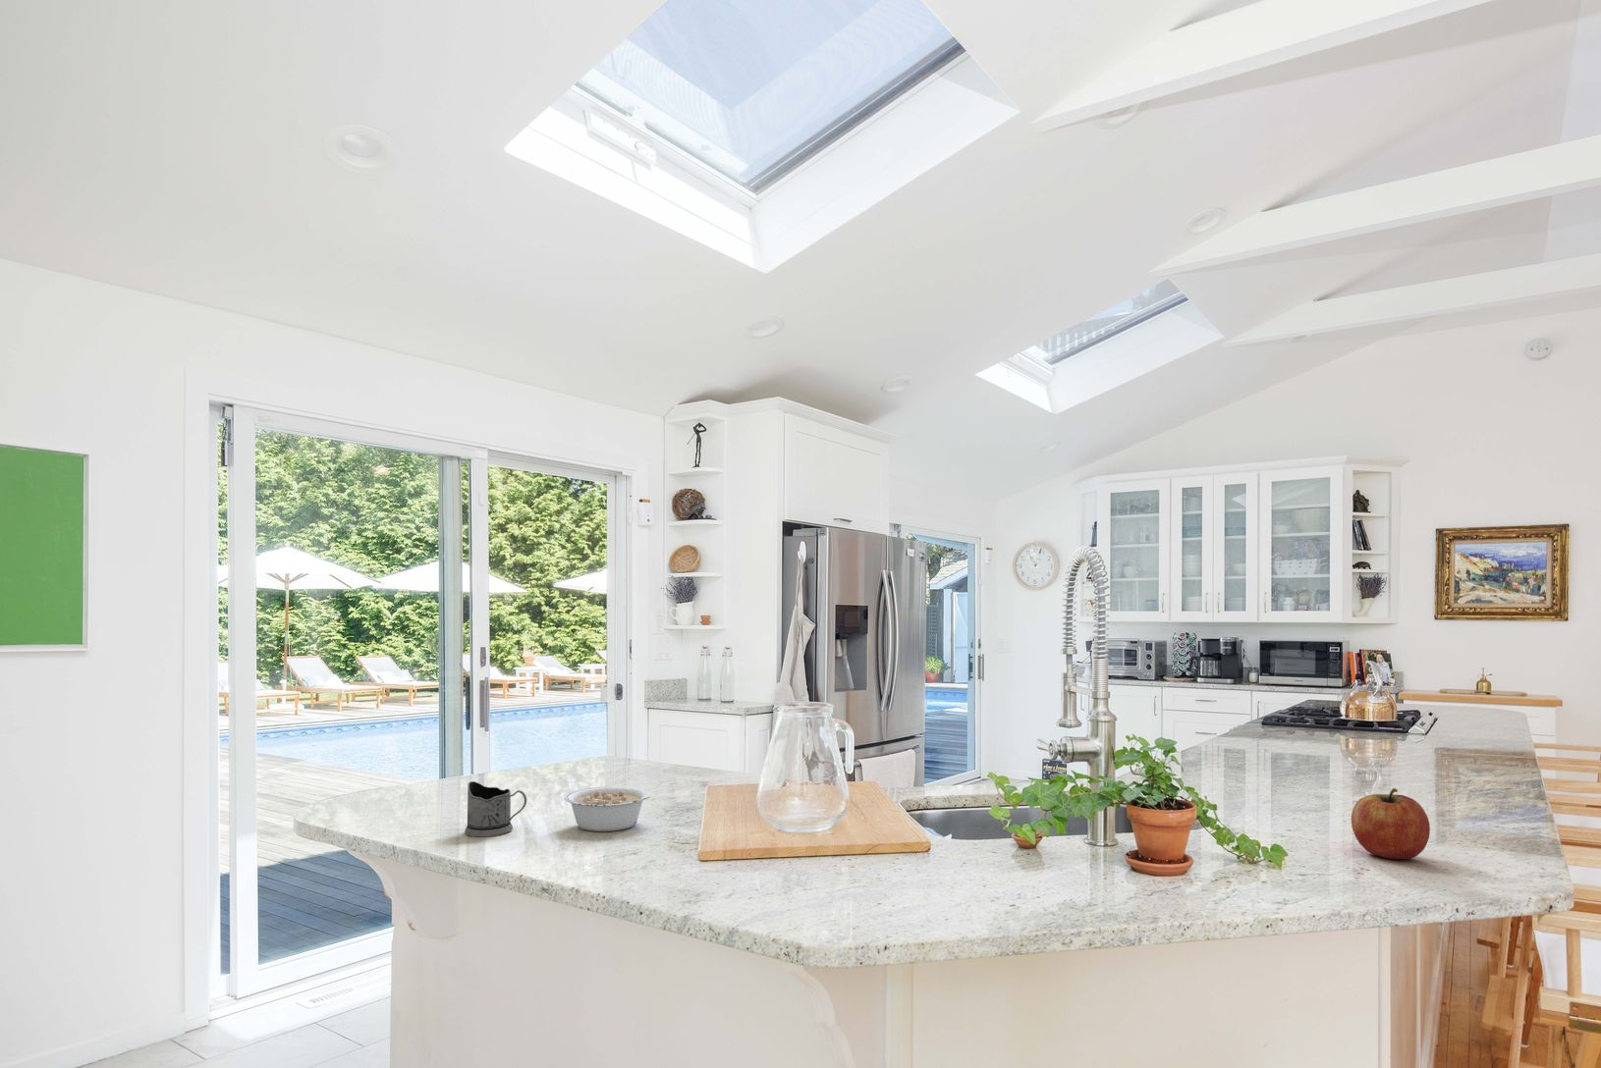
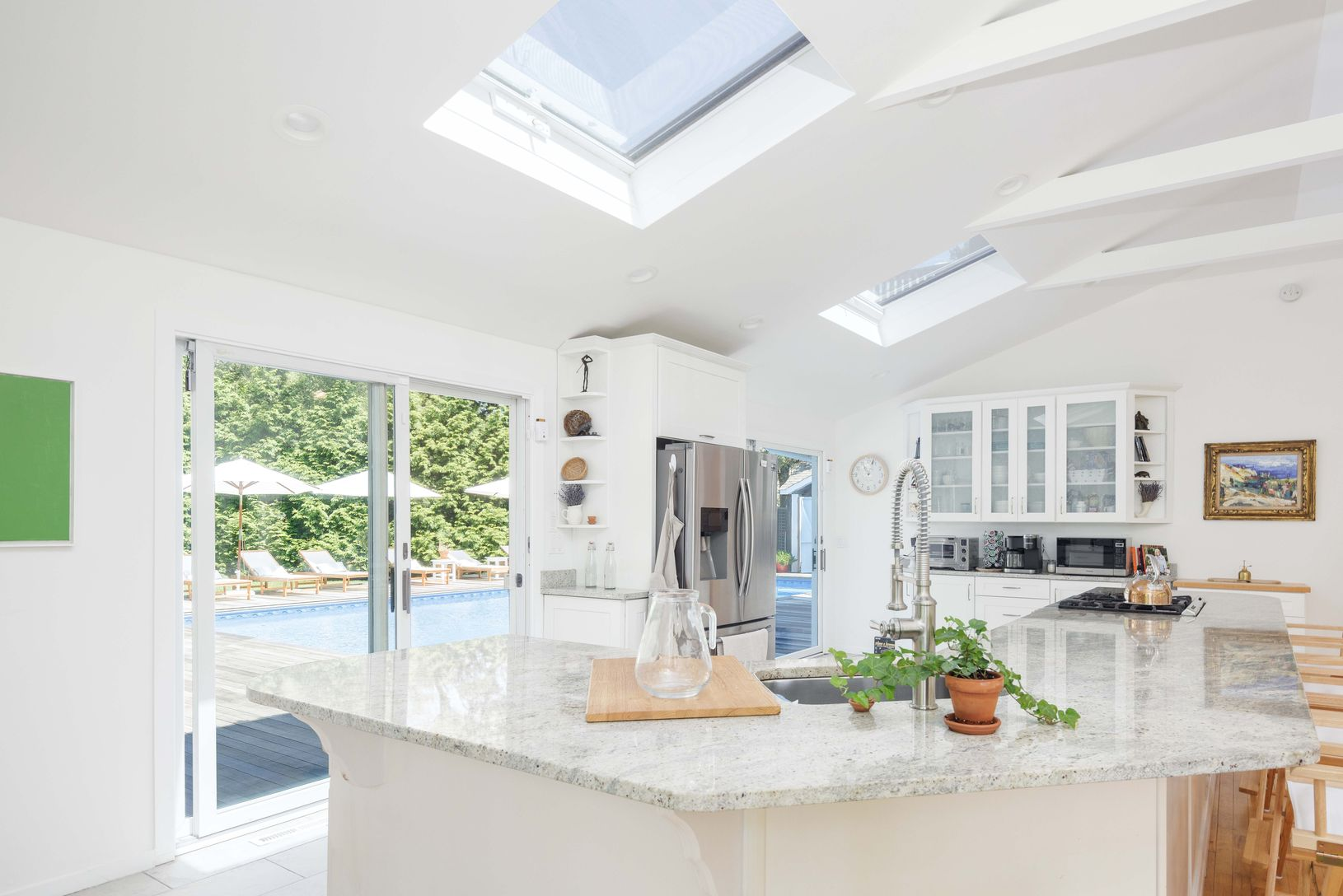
- tea glass holder (496, 806)
- legume (610, 807)
- fruit (1390, 821)
